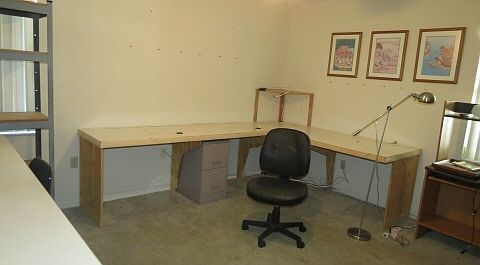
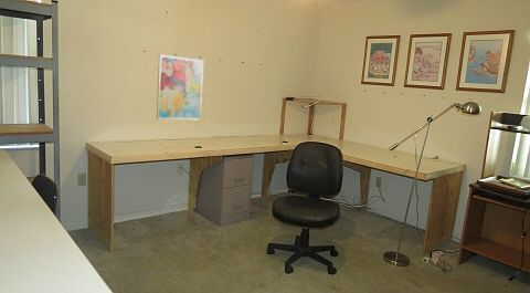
+ wall art (180, 88)
